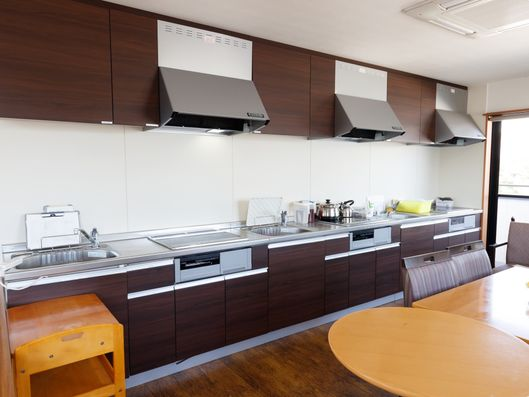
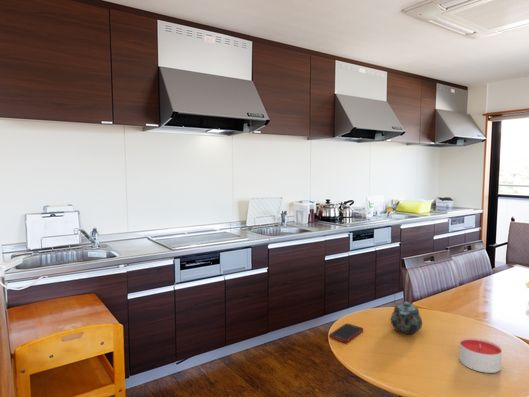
+ candle (479, 353)
+ chinaware (406, 316)
+ cell phone (346, 332)
